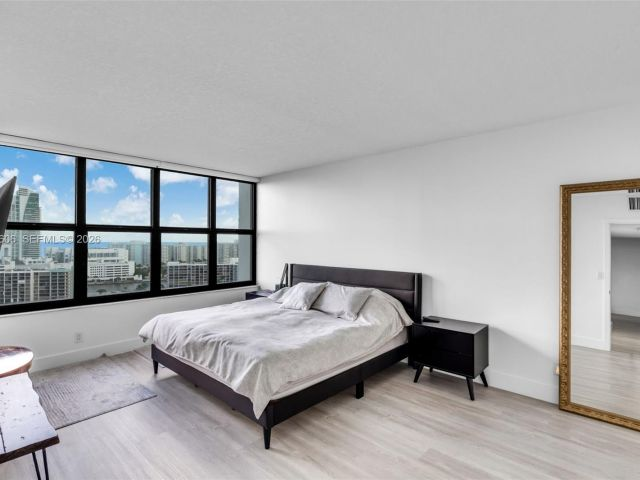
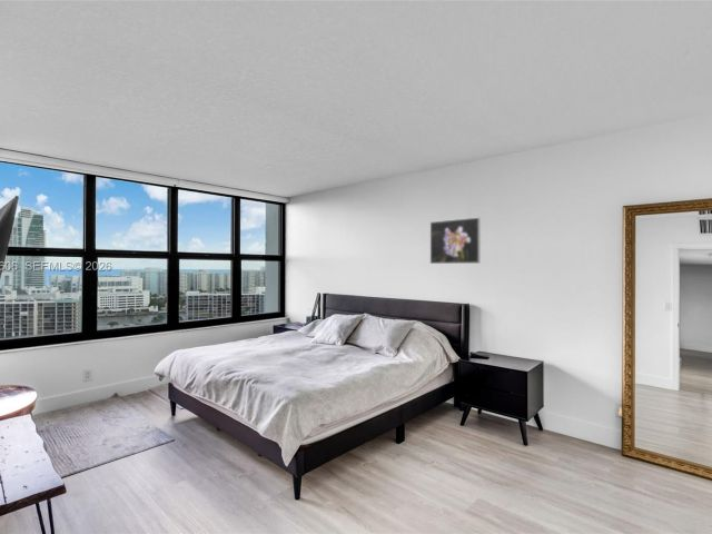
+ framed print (454, 241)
